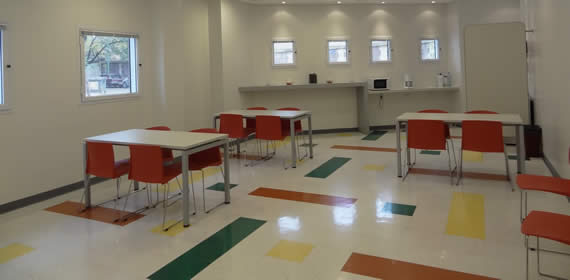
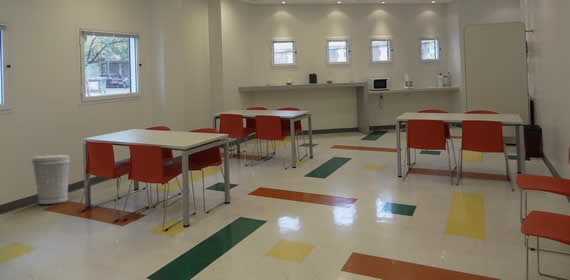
+ trash can (52, 177)
